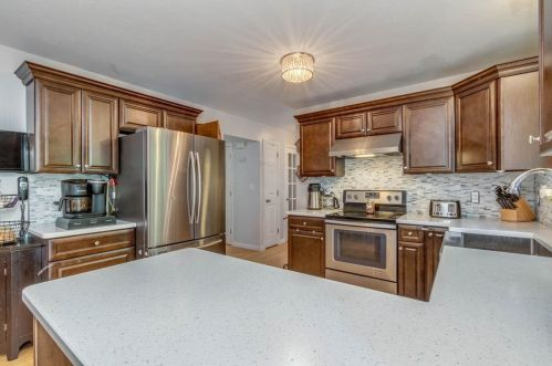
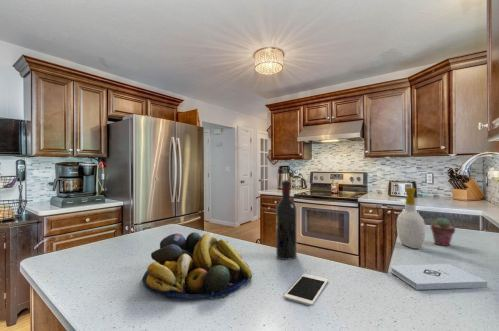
+ soap bottle (411, 216)
+ cell phone (307, 288)
+ fruit bowl (199, 254)
+ wine bottle (286, 218)
+ potted succulent (442, 230)
+ notepad (434, 275)
